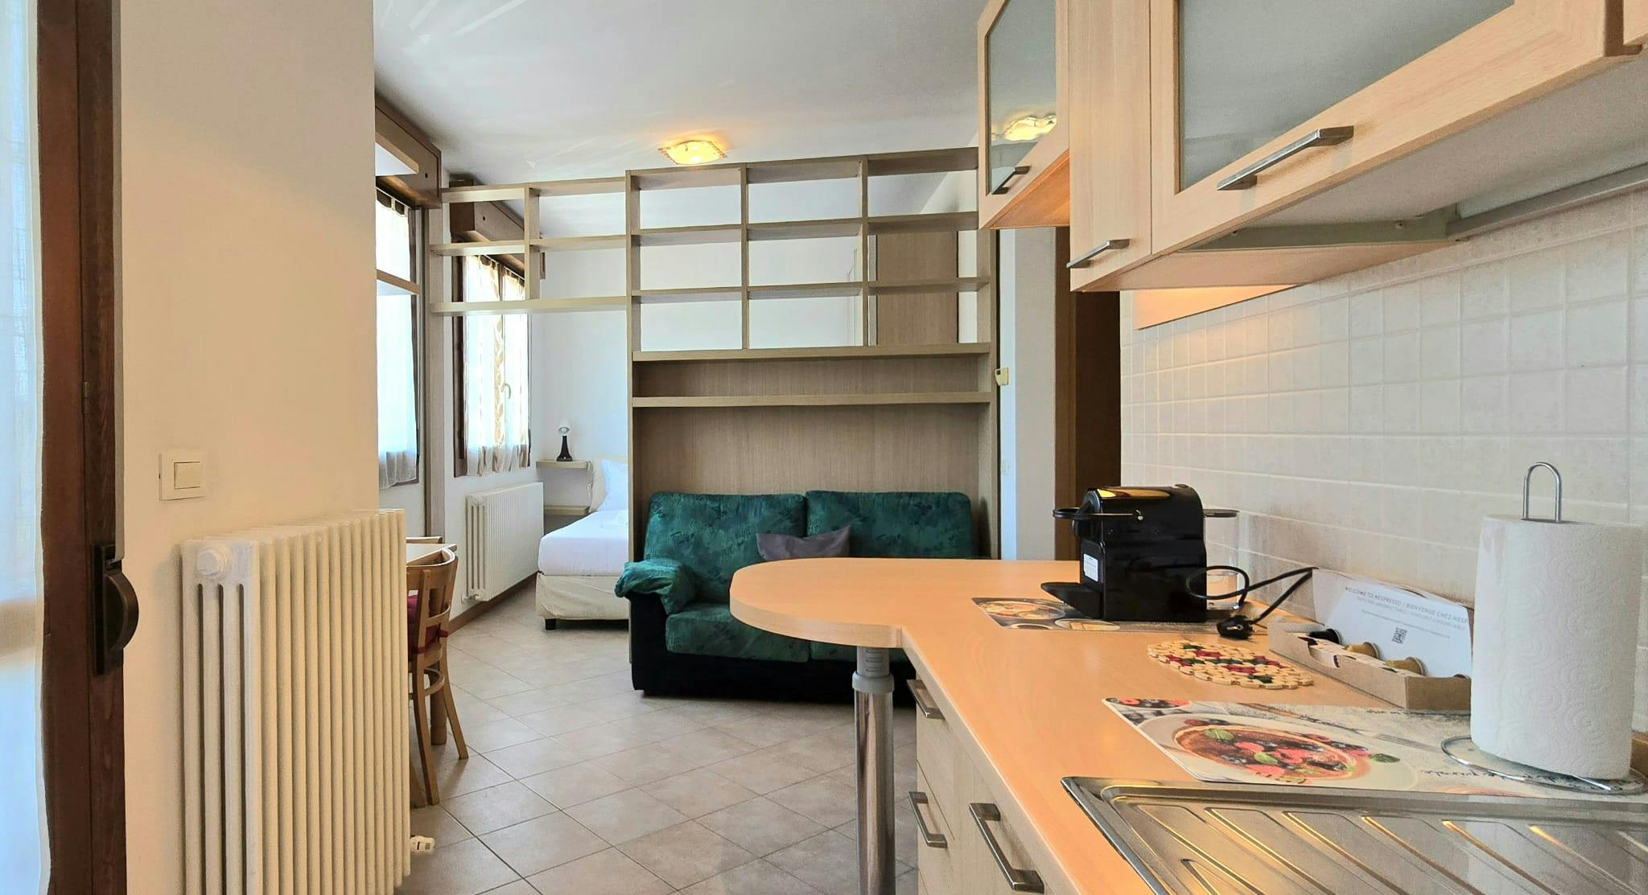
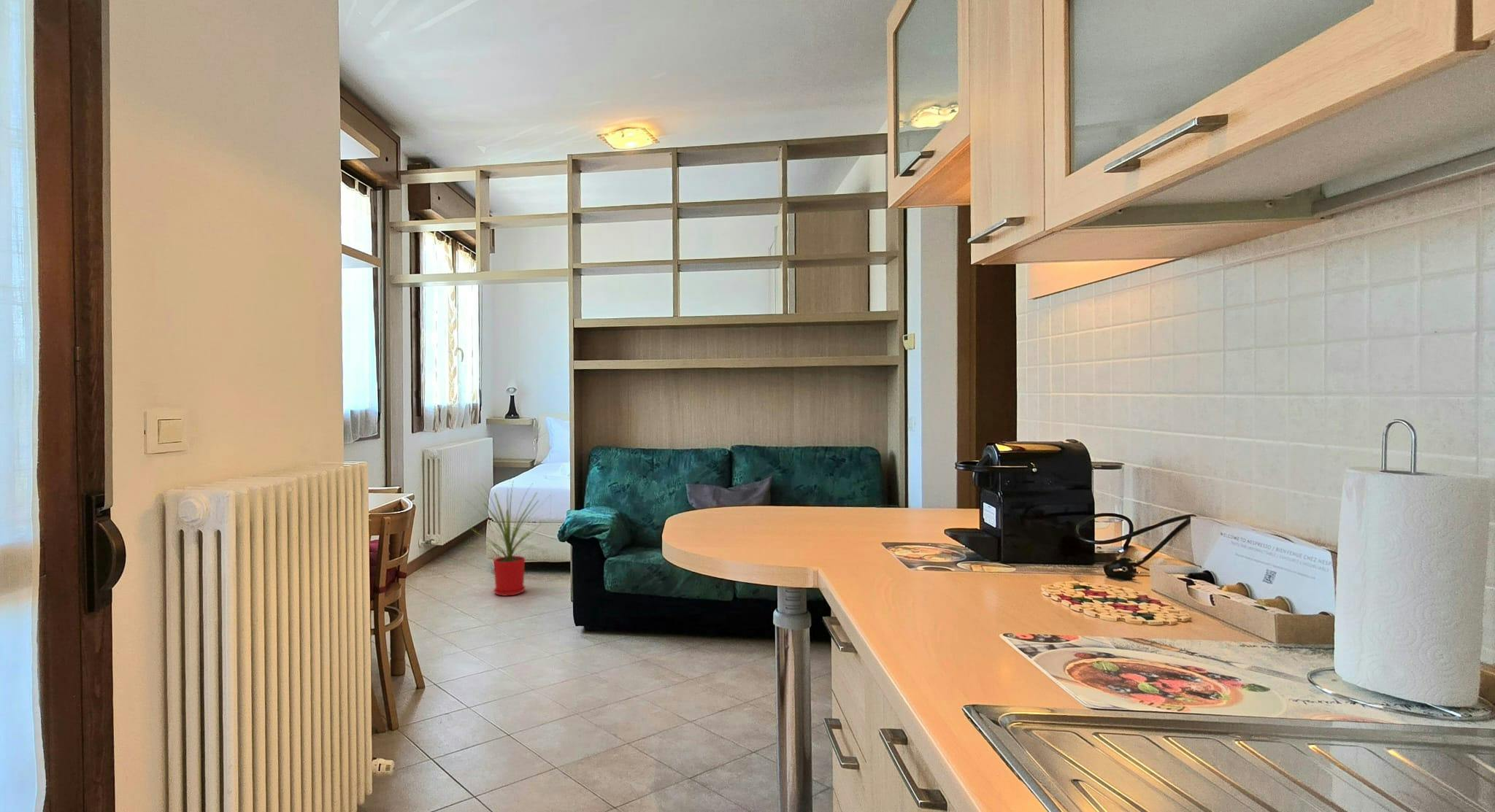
+ house plant (510, 538)
